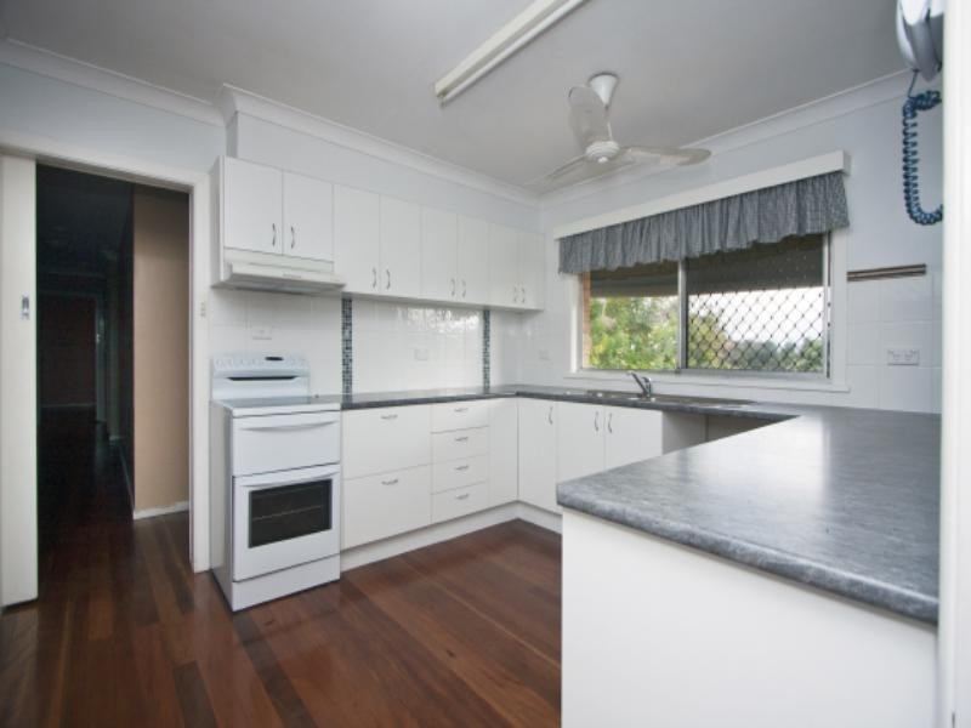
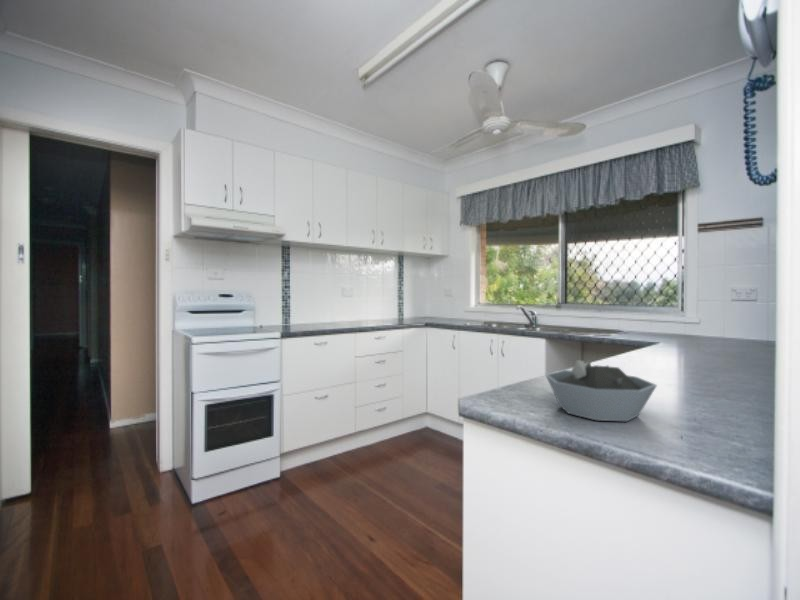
+ bowl (597, 385)
